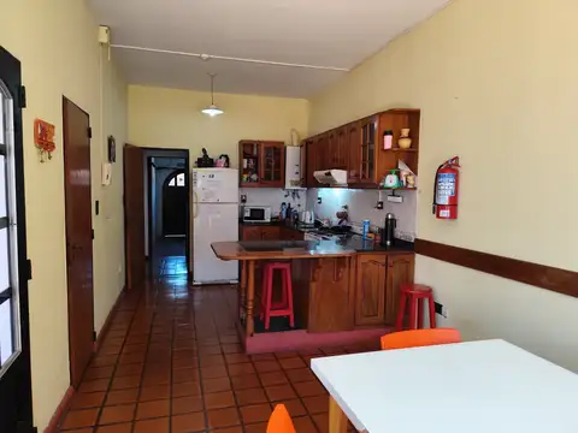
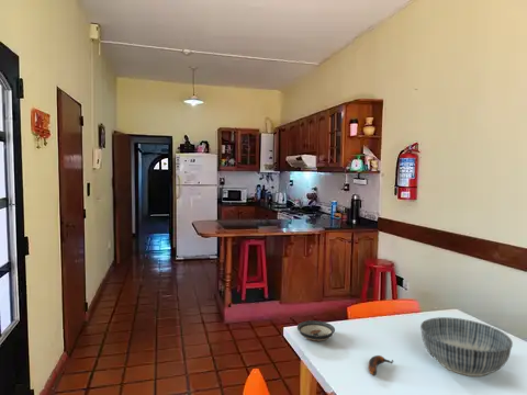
+ banana (381, 362)
+ saucer (315, 331)
+ bowl (463, 348)
